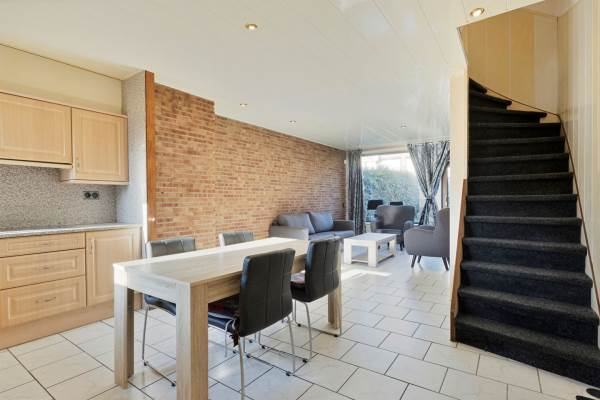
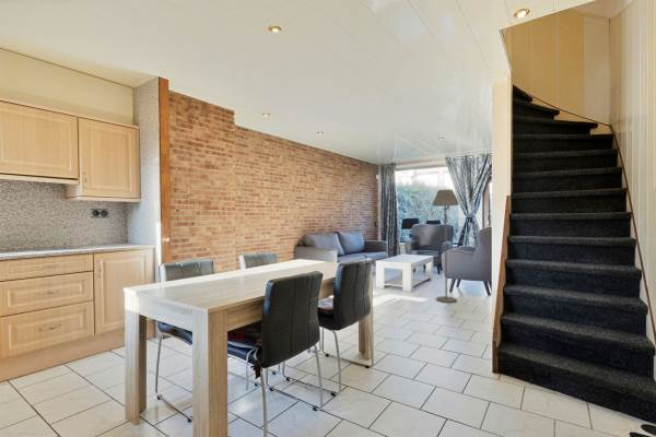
+ floor lamp (445, 245)
